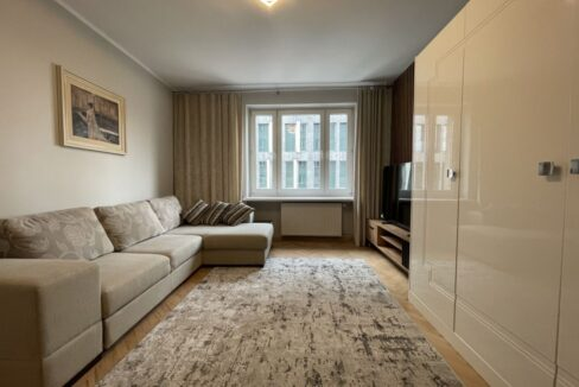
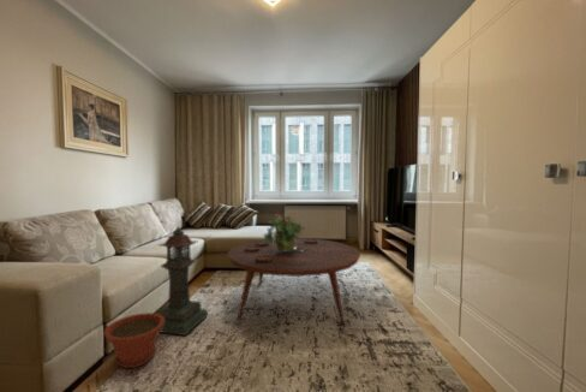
+ lantern (178, 275)
+ plant pot (136, 341)
+ coffee table (293, 274)
+ potted plant (283, 232)
